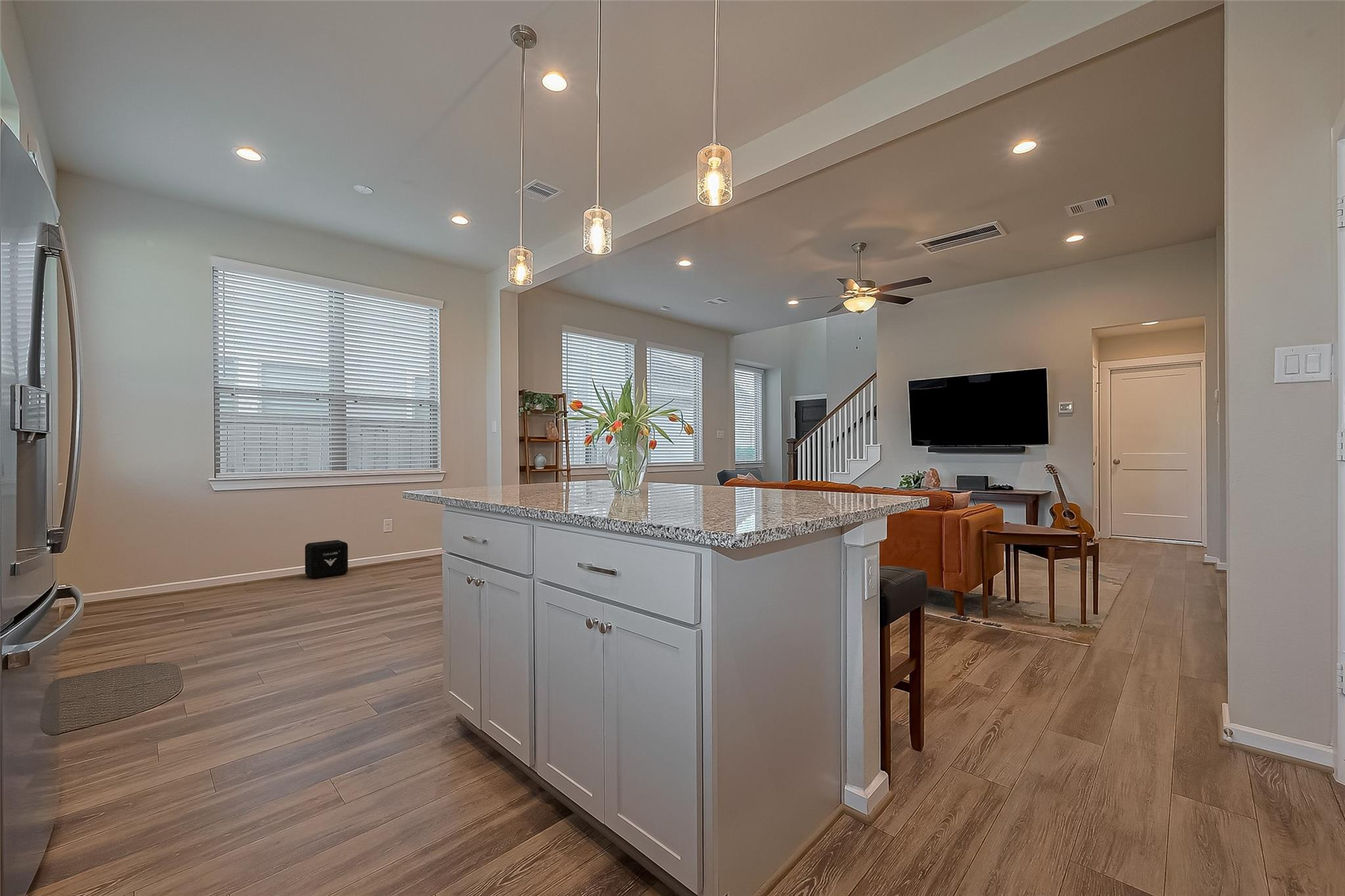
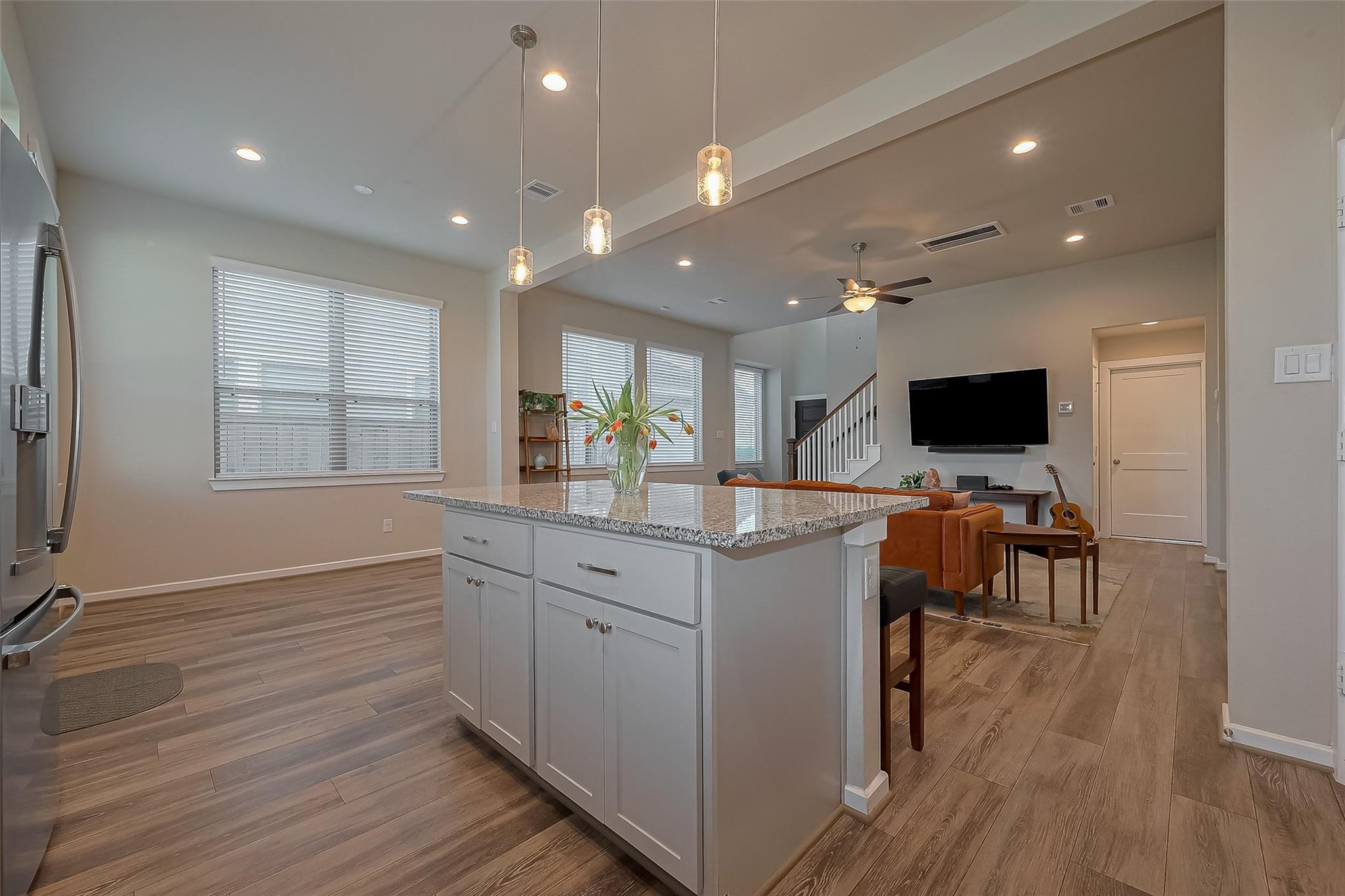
- air purifier (326, 559)
